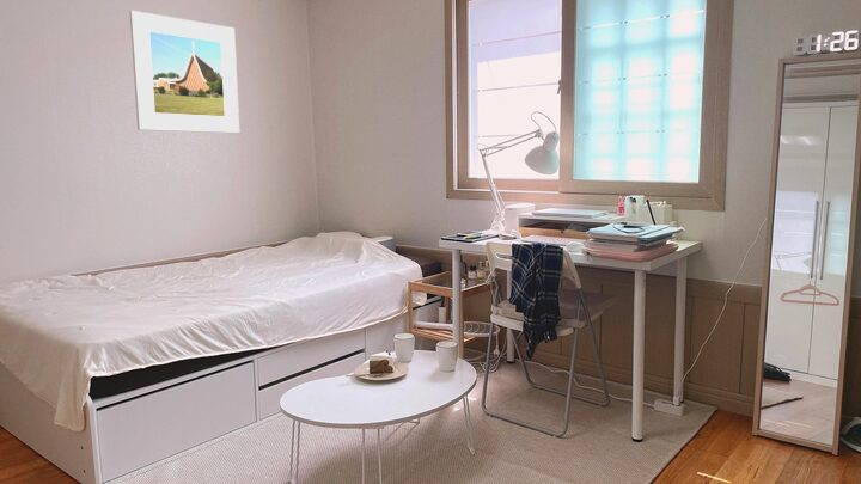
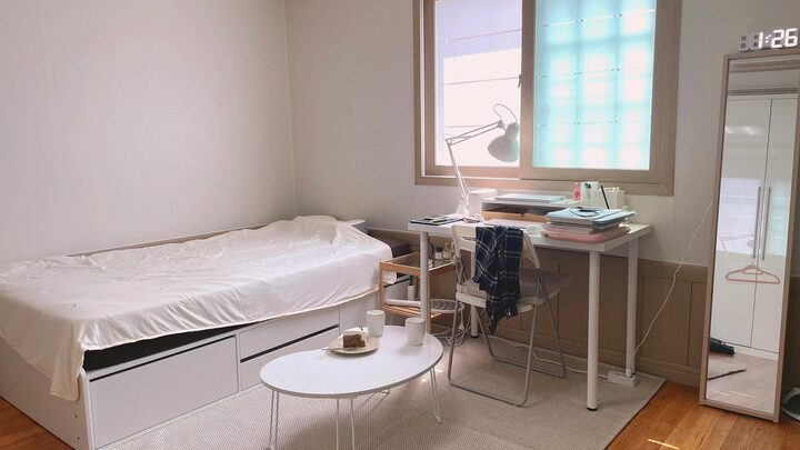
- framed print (188, 75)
